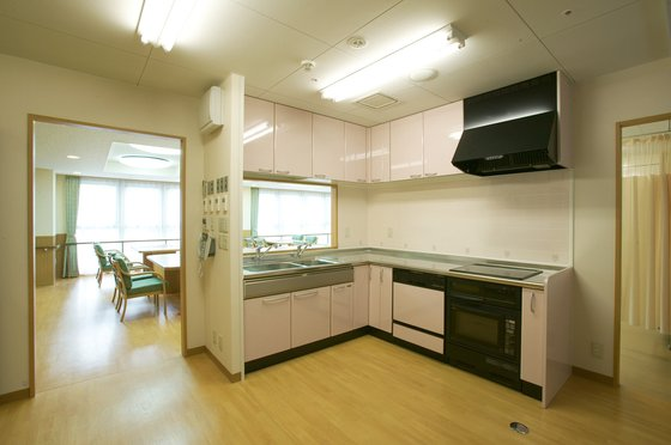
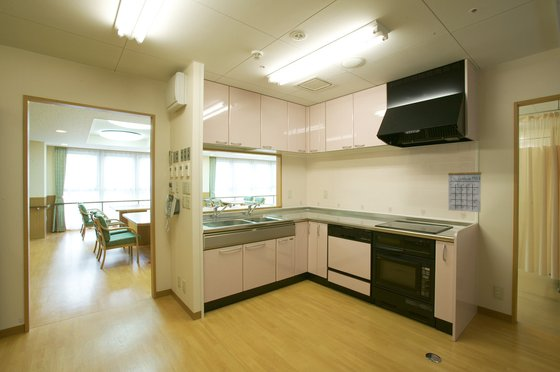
+ calendar (464, 187)
